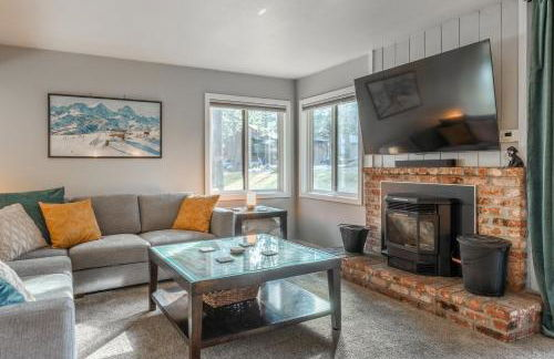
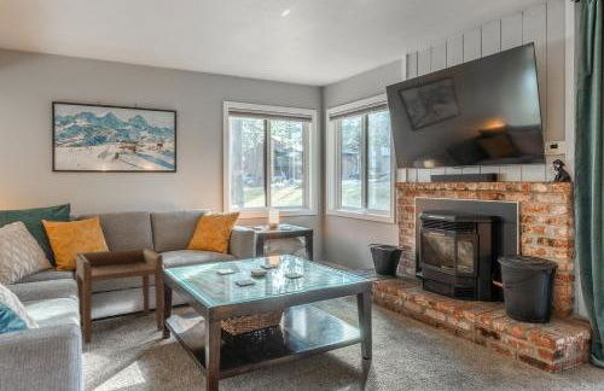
+ side table (118, 278)
